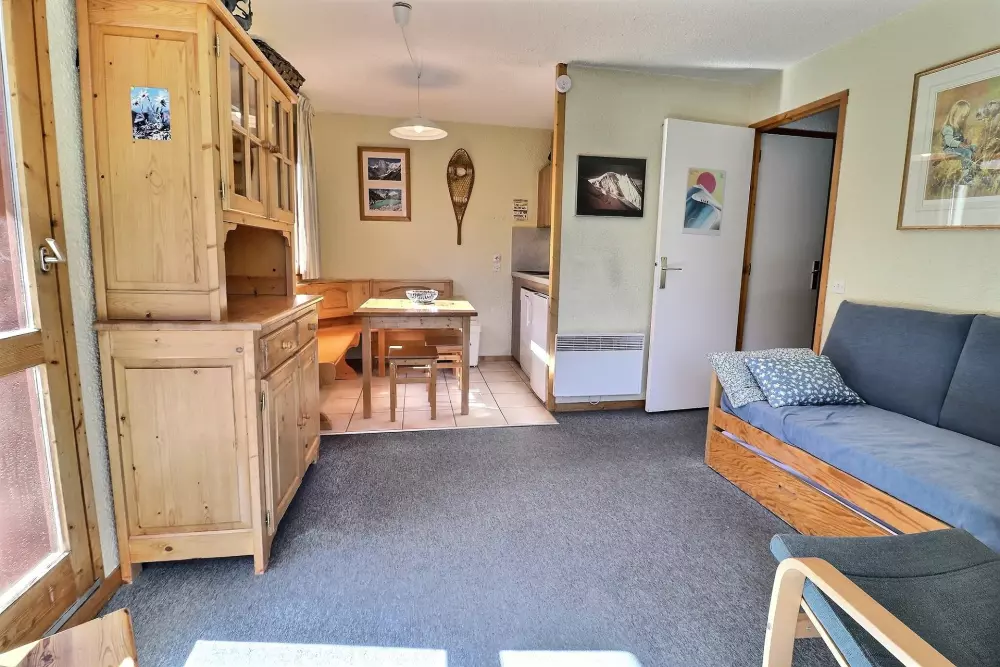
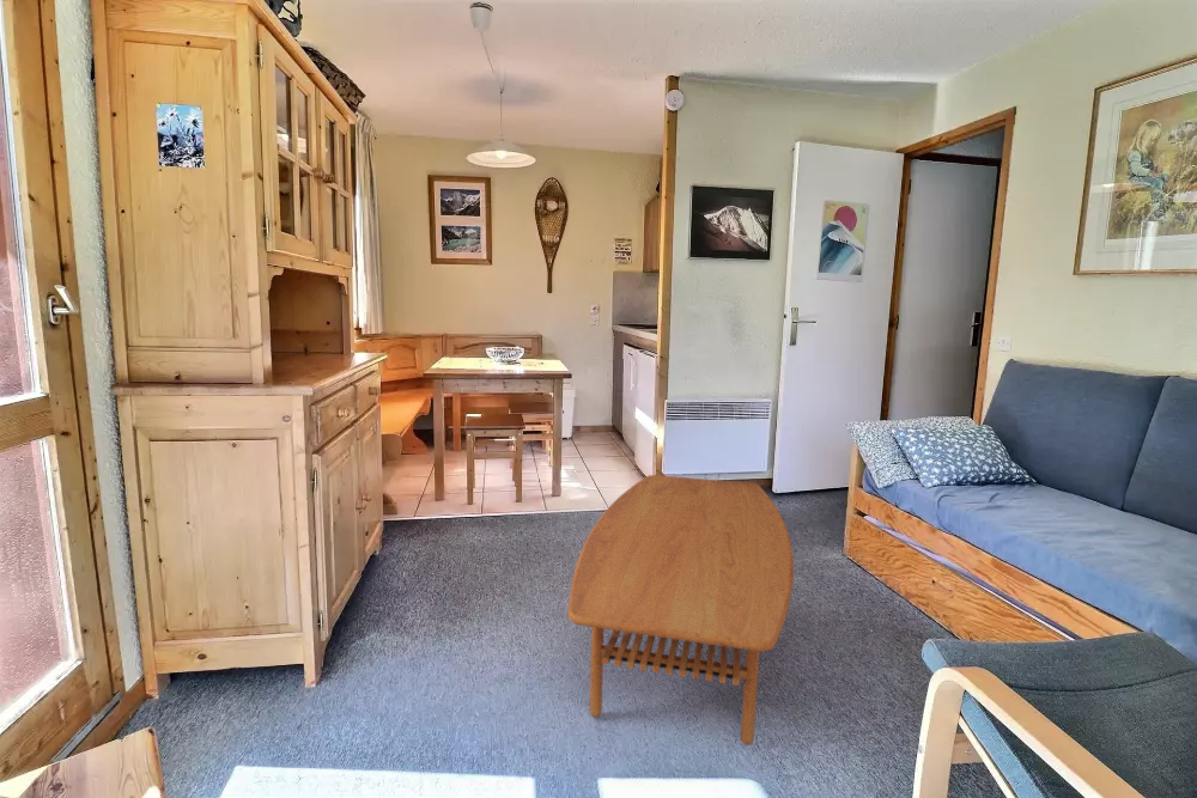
+ coffee table (687, 584)
